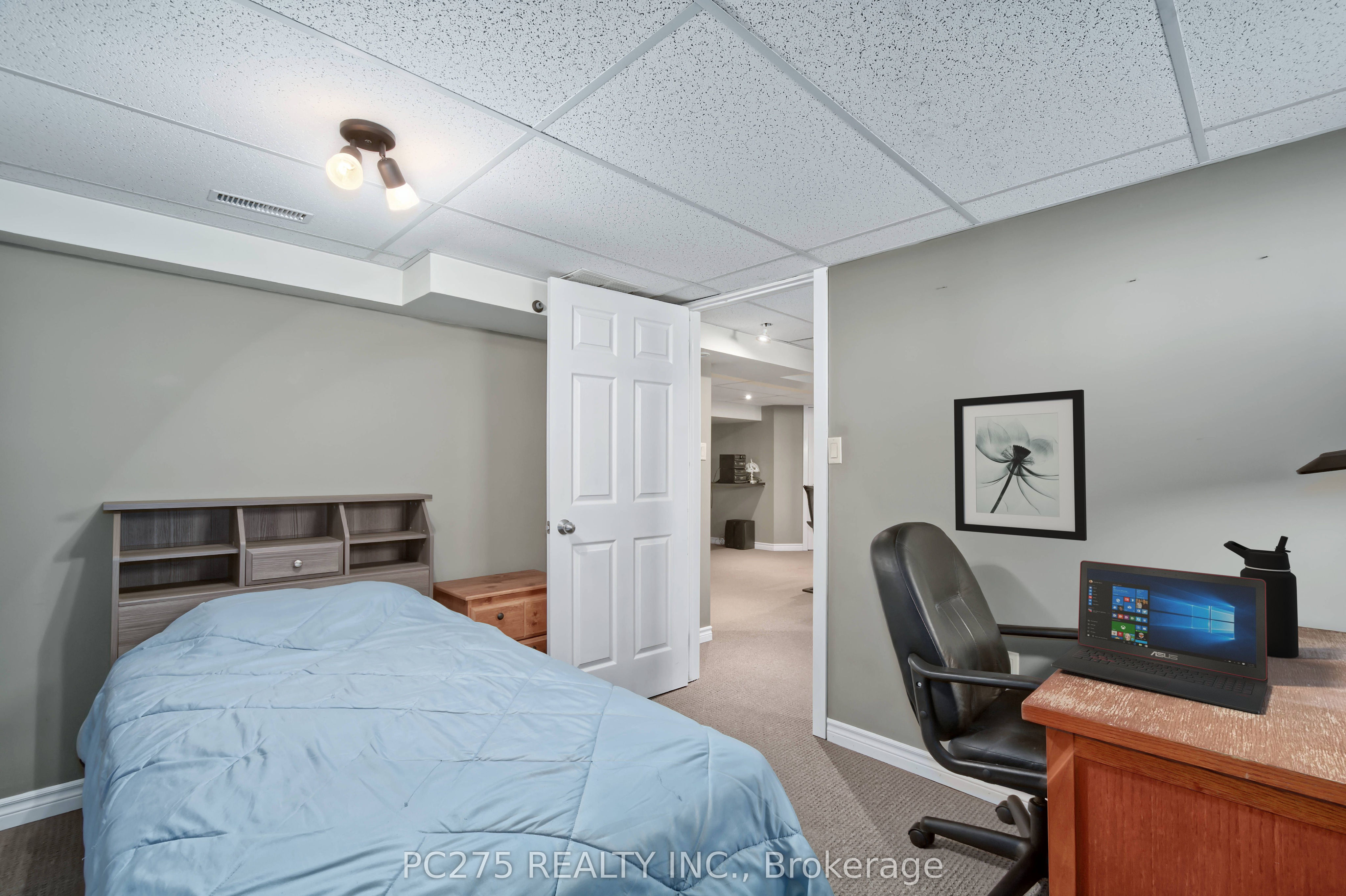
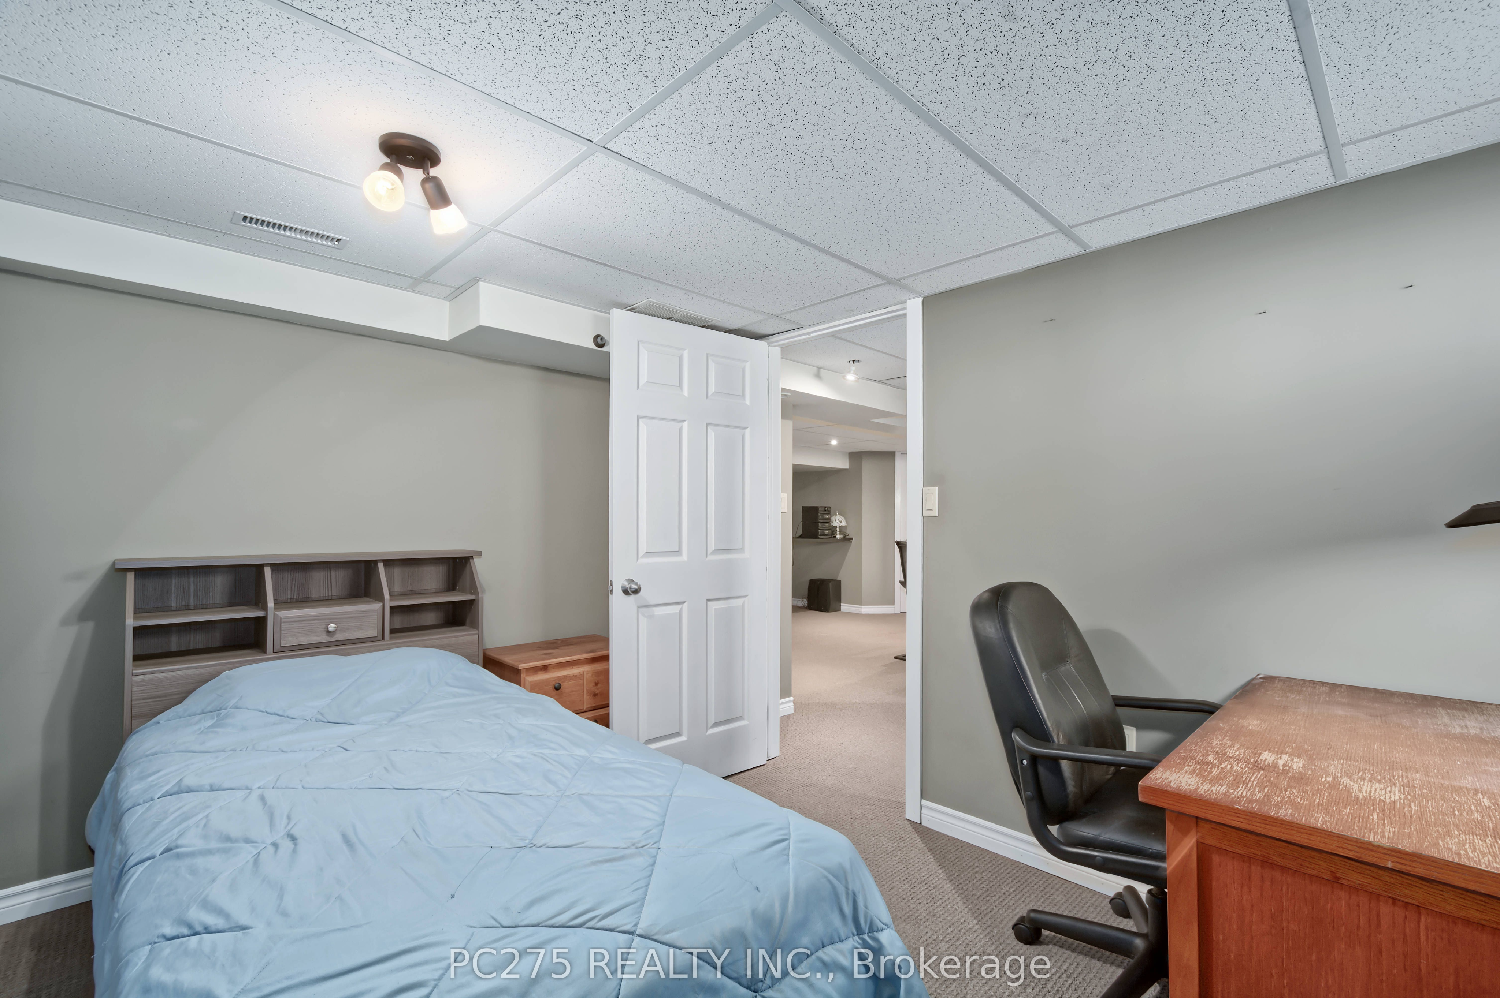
- laptop (1155, 625)
- water bottle (1266, 592)
- wall art (1015, 465)
